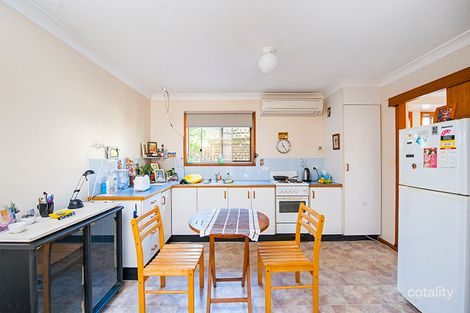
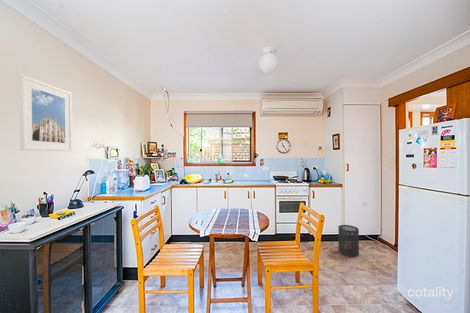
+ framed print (49, 117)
+ trash can (348, 240)
